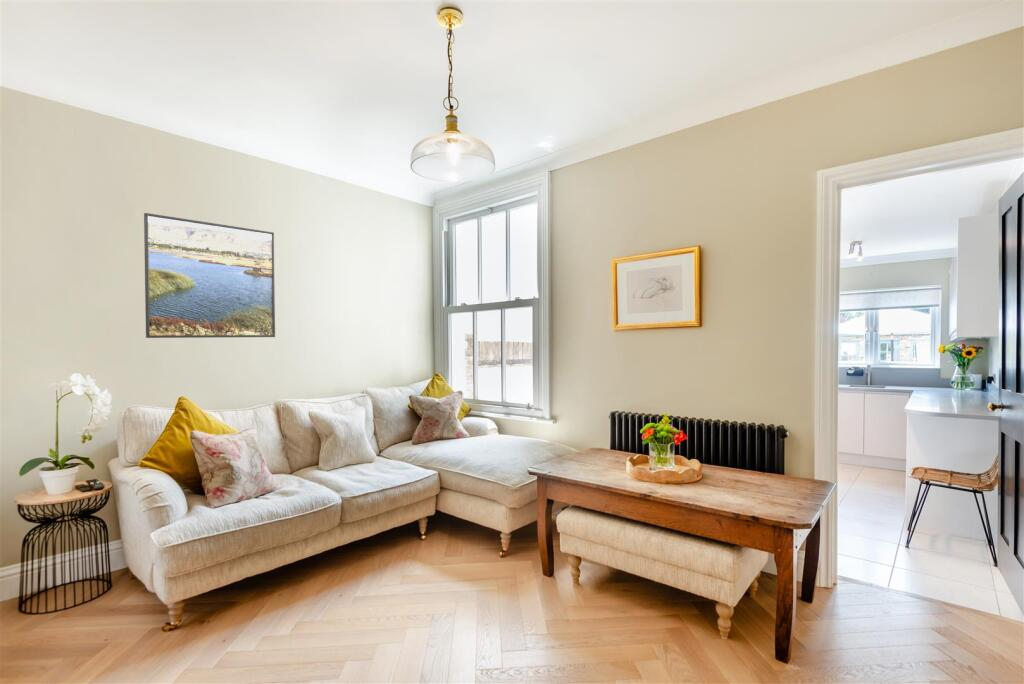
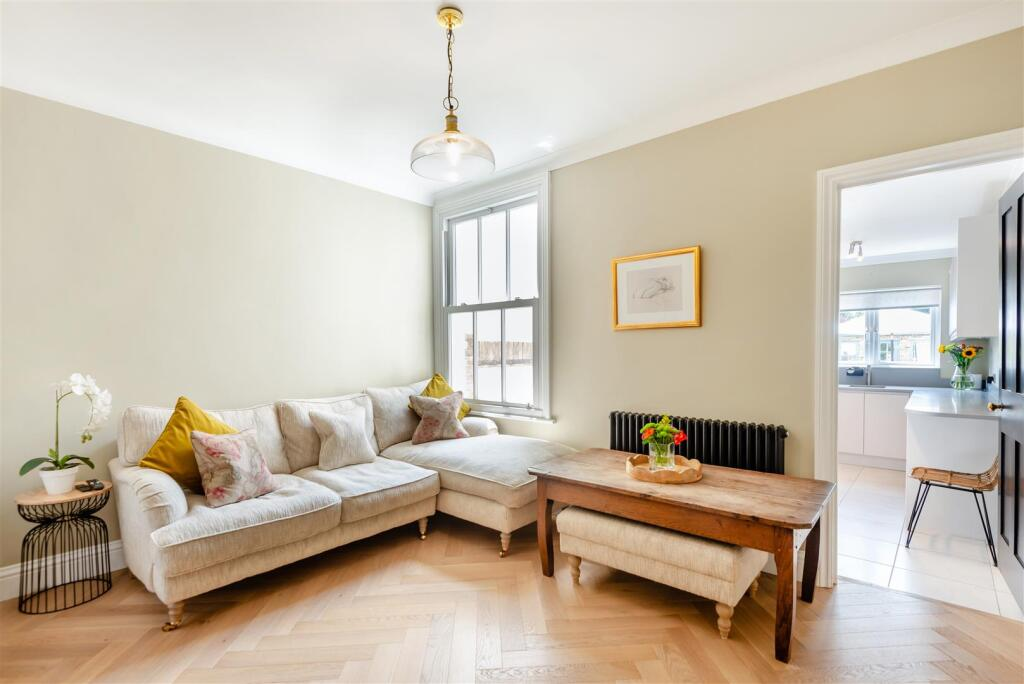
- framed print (215, 280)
